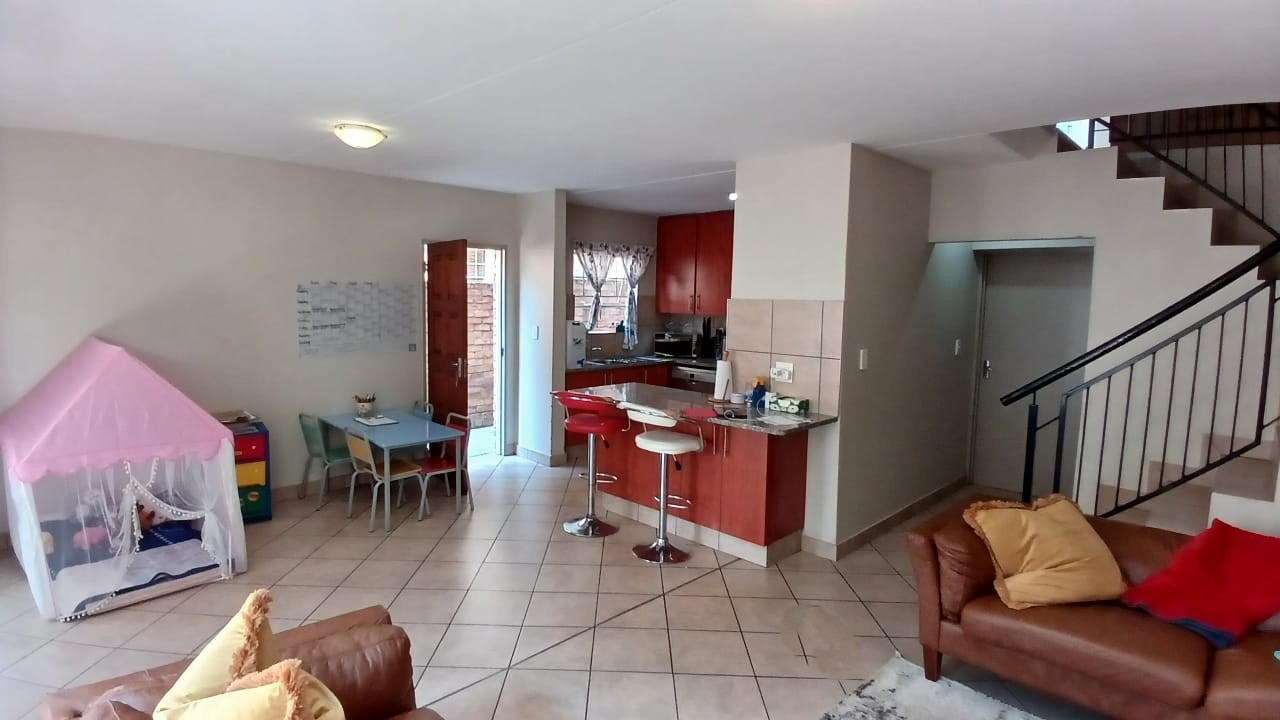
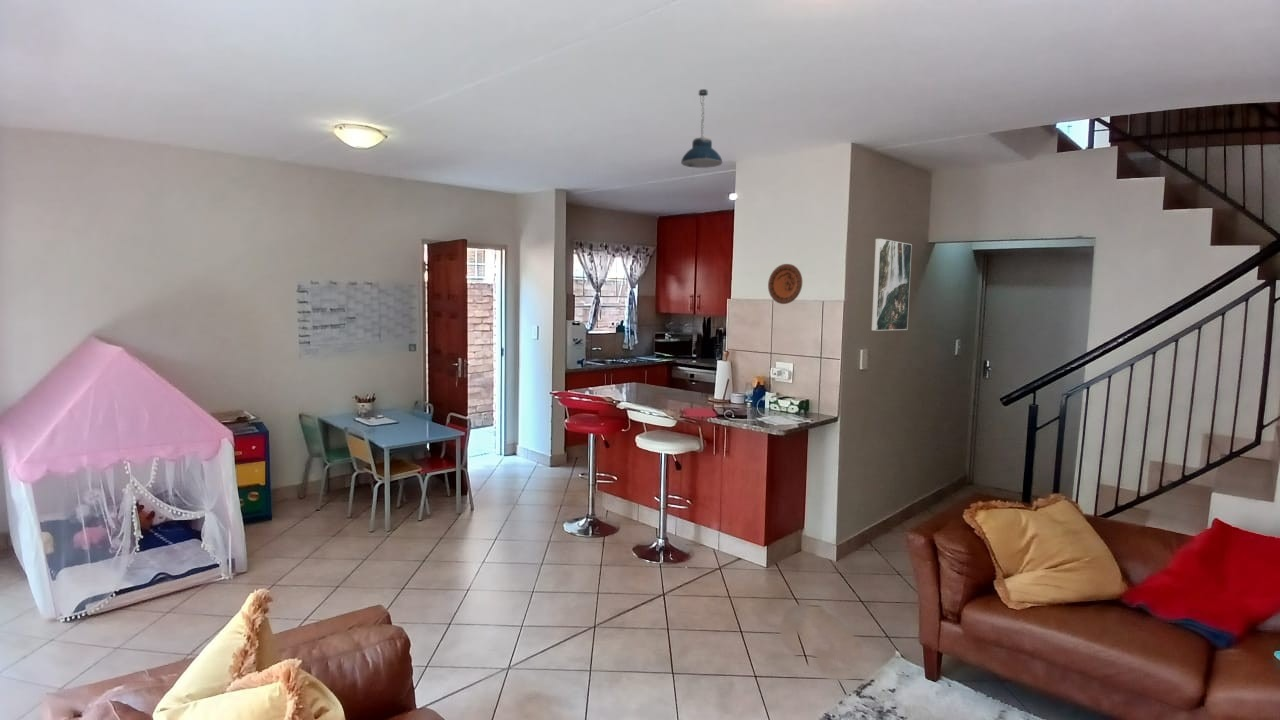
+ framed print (892, 286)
+ decorative plate (785, 284)
+ pendant light (702, 127)
